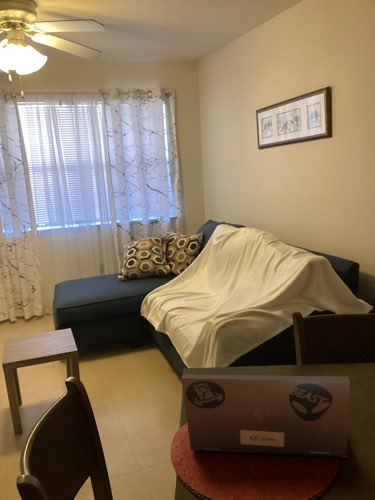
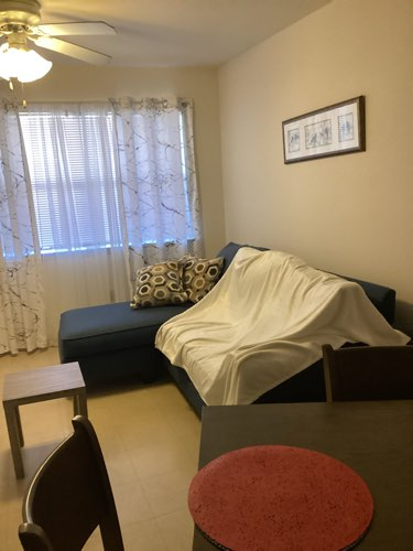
- laptop (264, 391)
